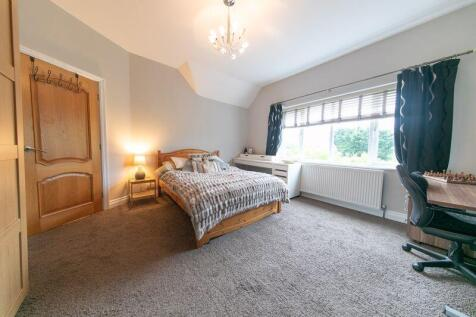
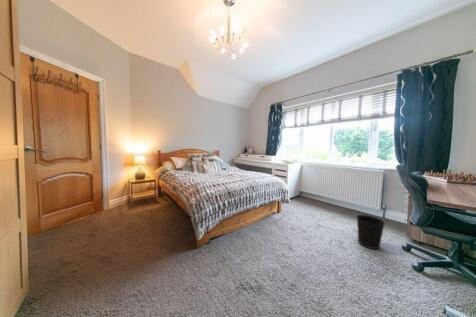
+ wastebasket (369, 231)
